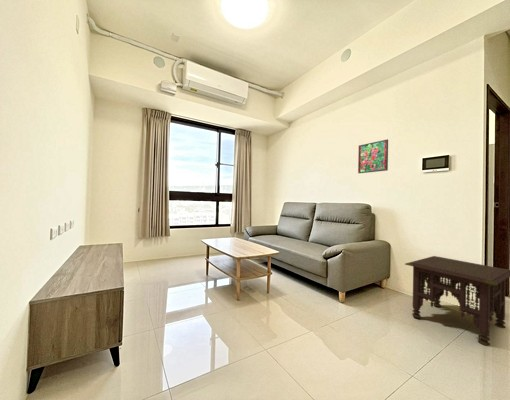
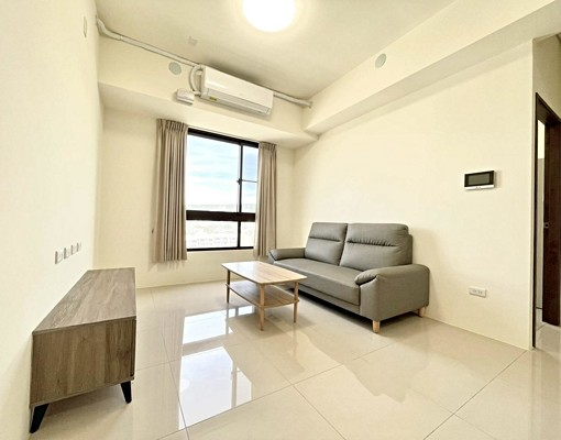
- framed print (372, 157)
- side table (457, 293)
